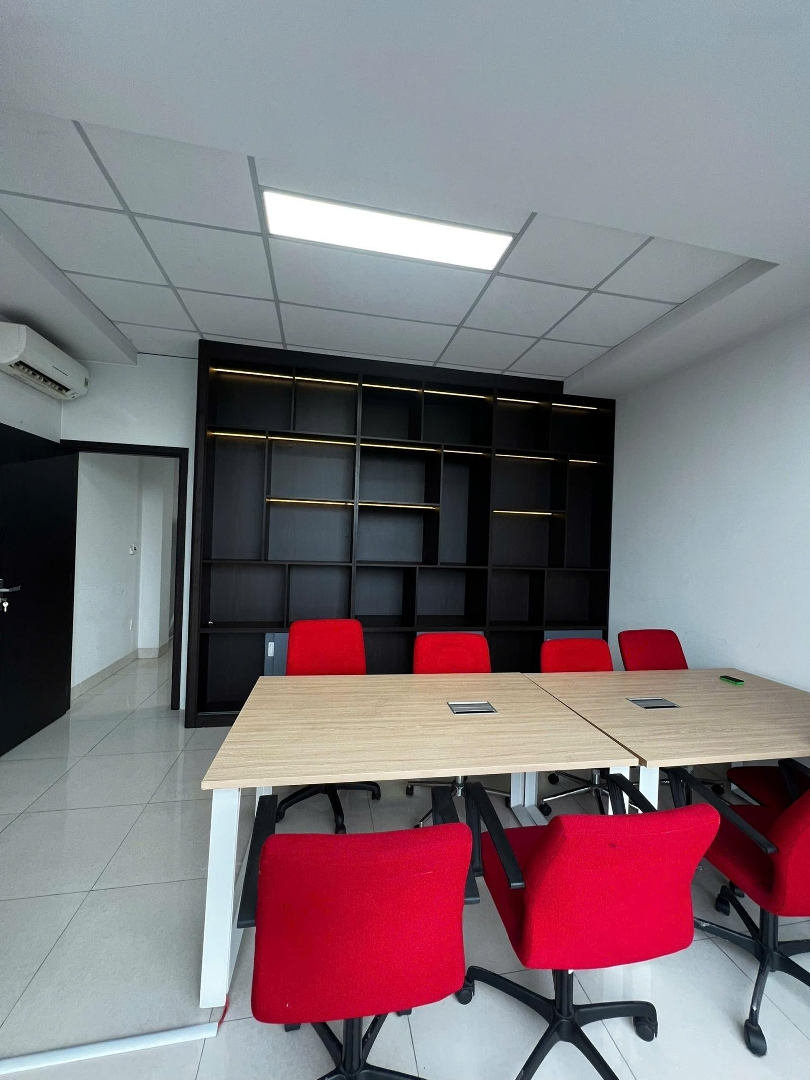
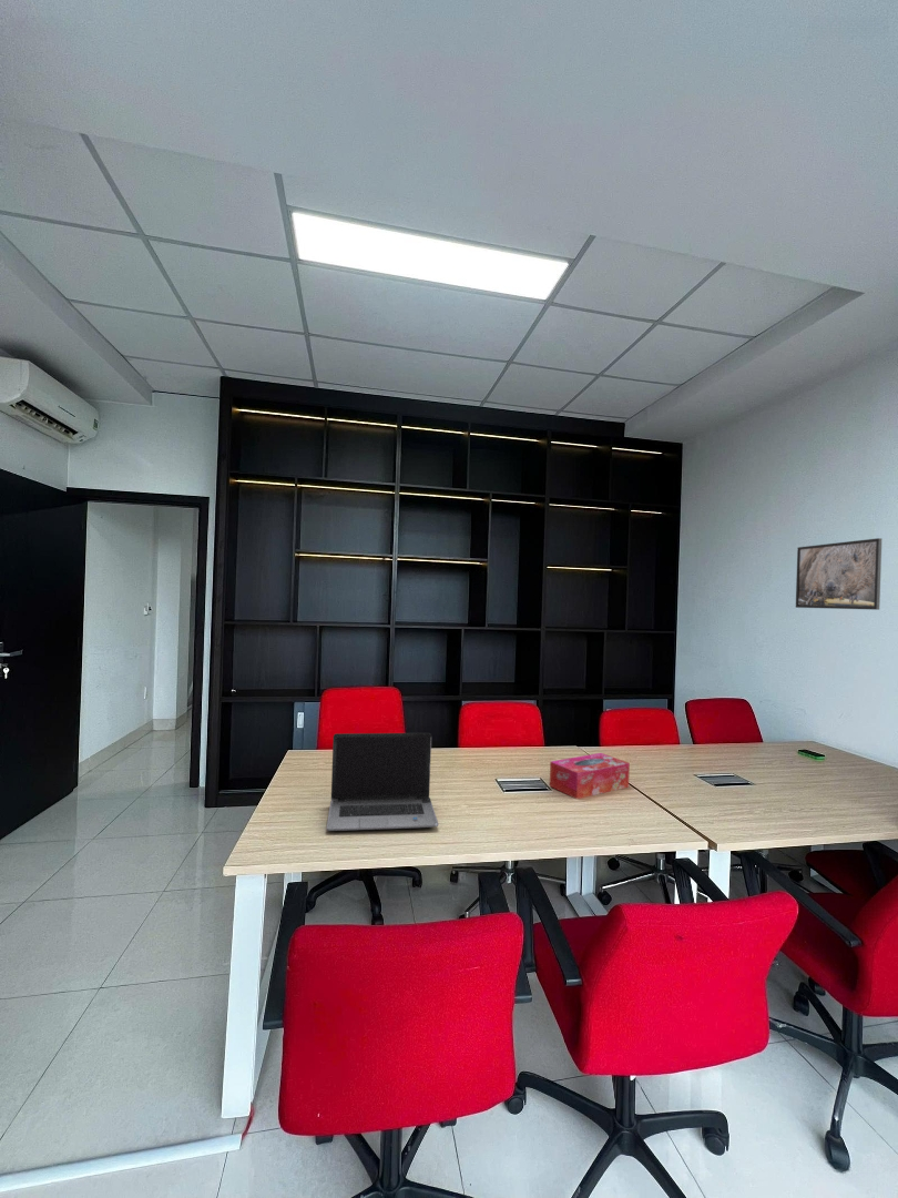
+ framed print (835, 576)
+ tissue box (589, 774)
+ laptop computer (382, 780)
